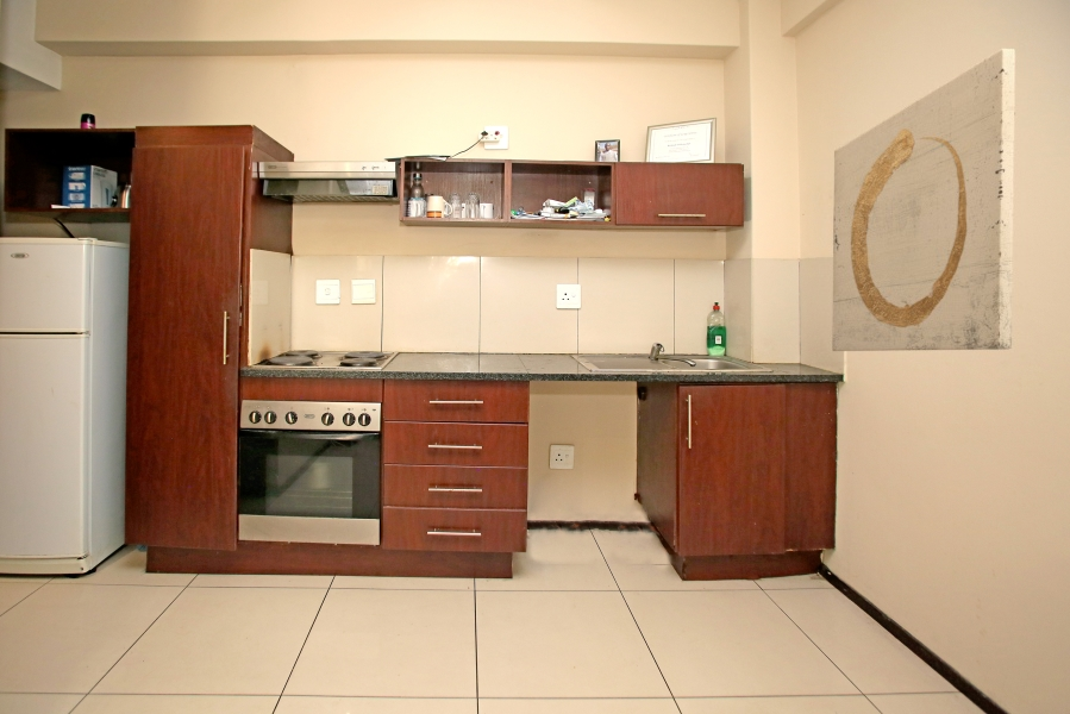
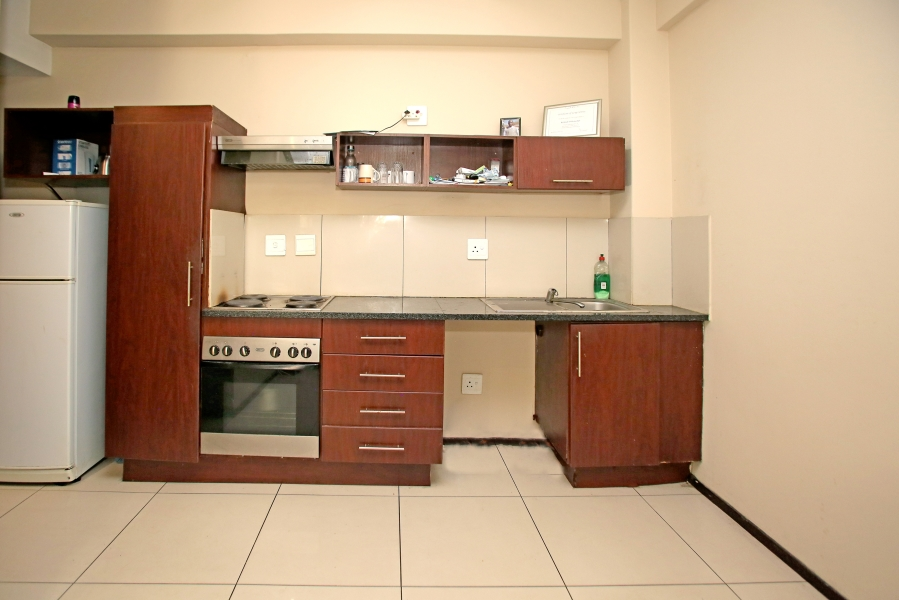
- wall art (906, 230)
